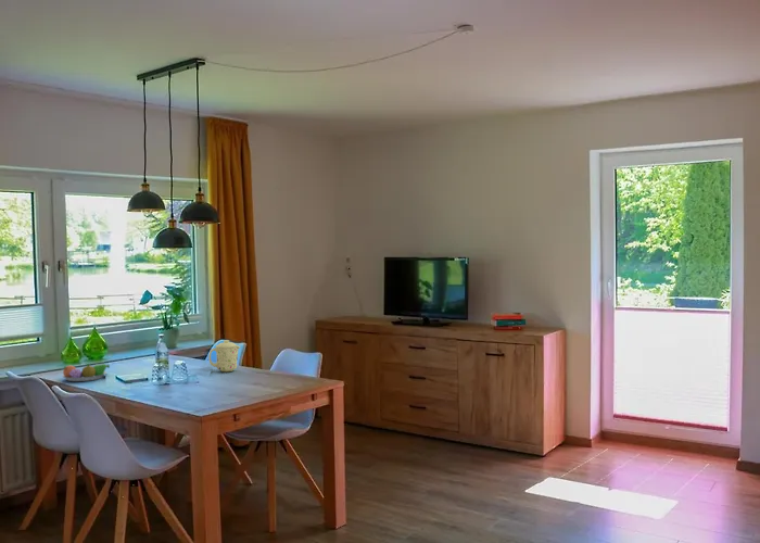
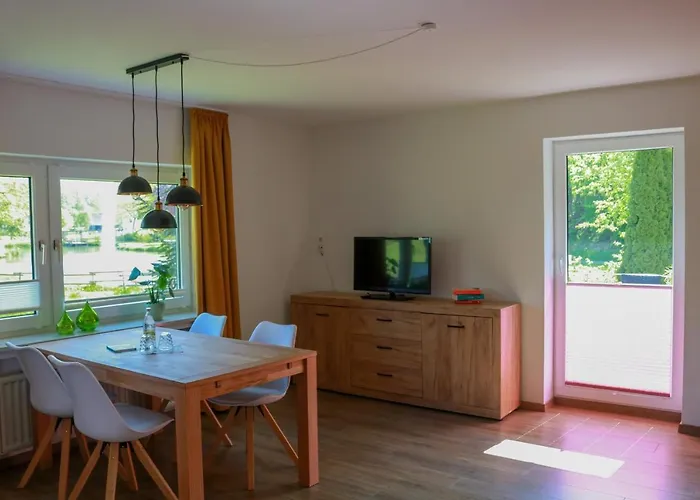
- fruit bowl (86, 369)
- mug (225, 355)
